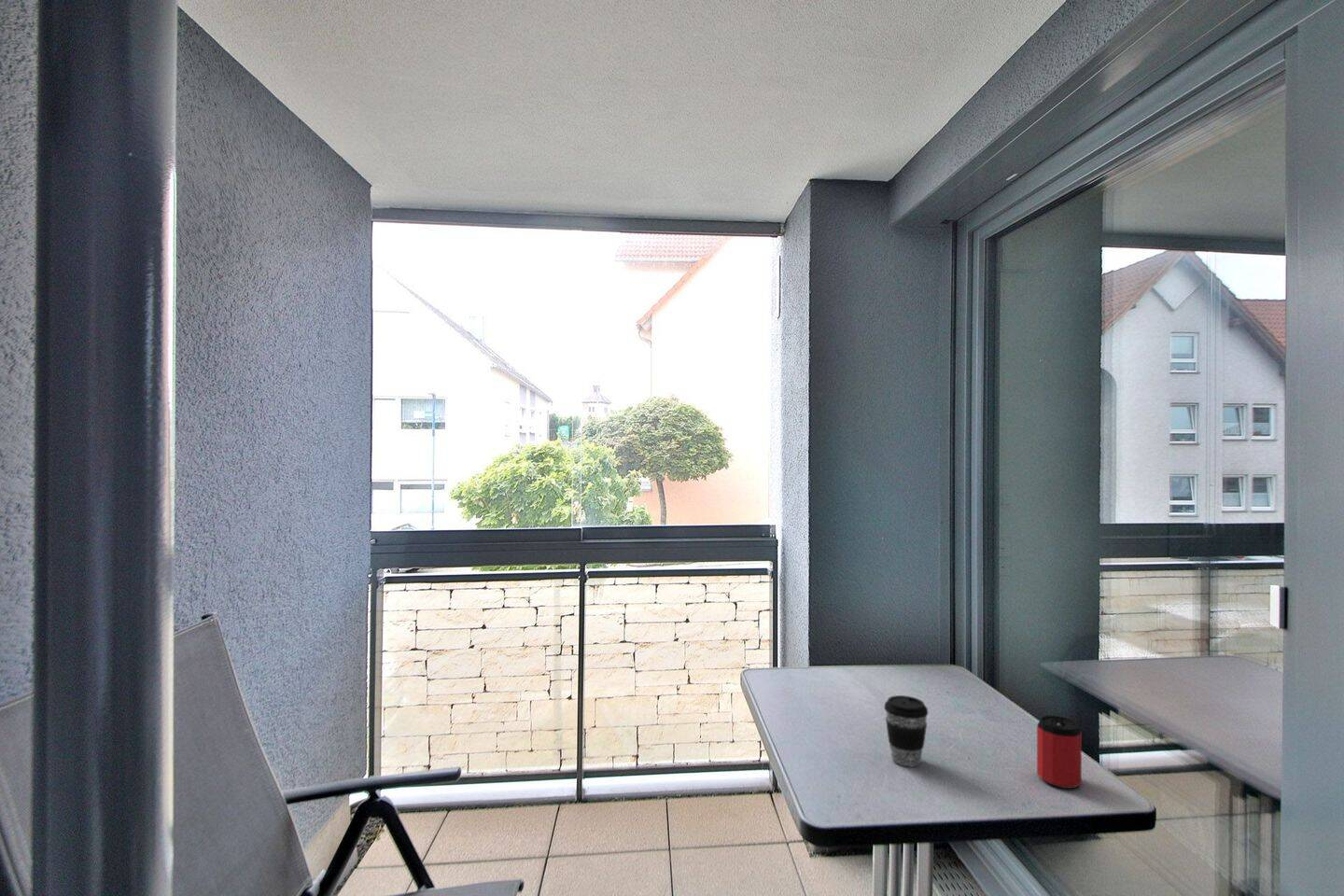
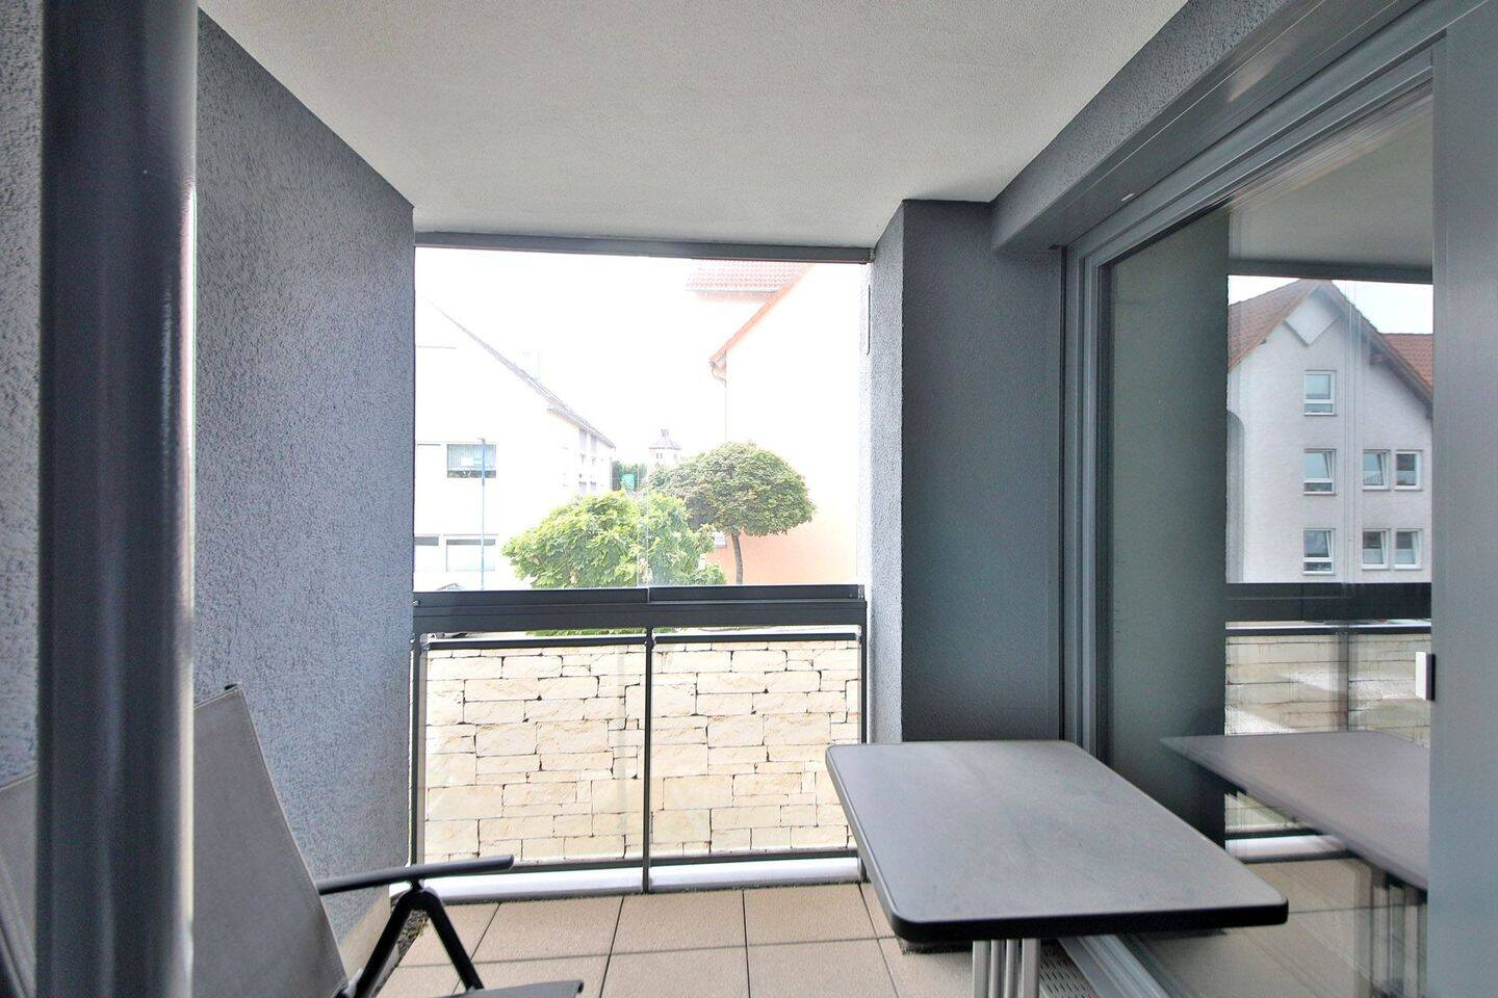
- can (1058, 750)
- coffee cup (905, 731)
